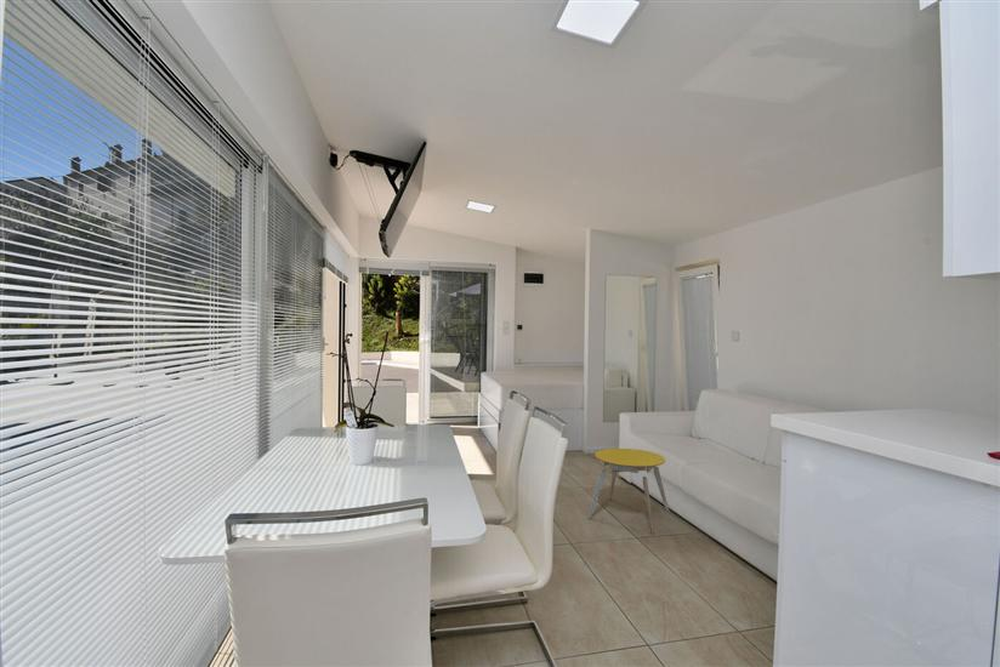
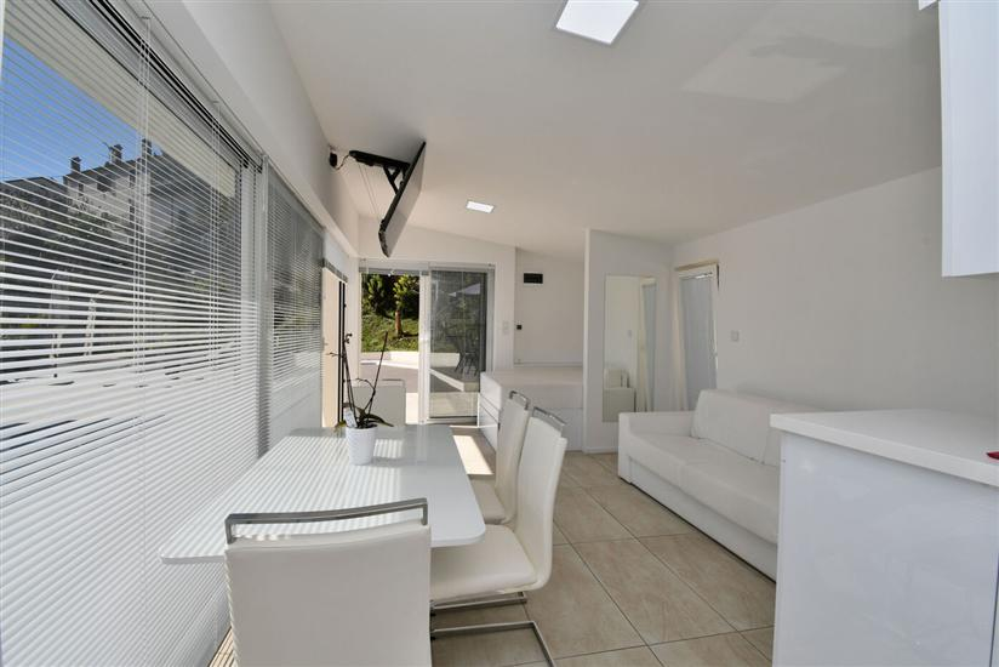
- stool (631, 472)
